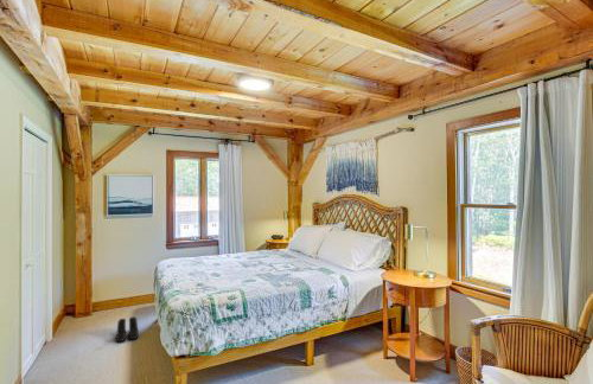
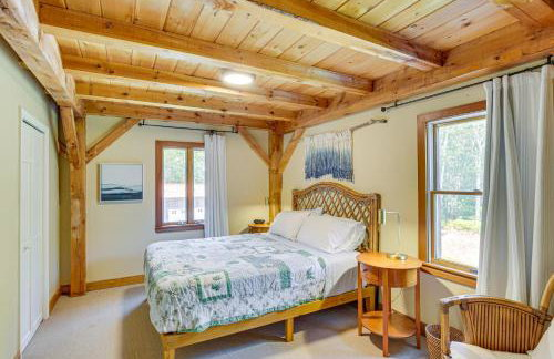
- boots (125, 327)
